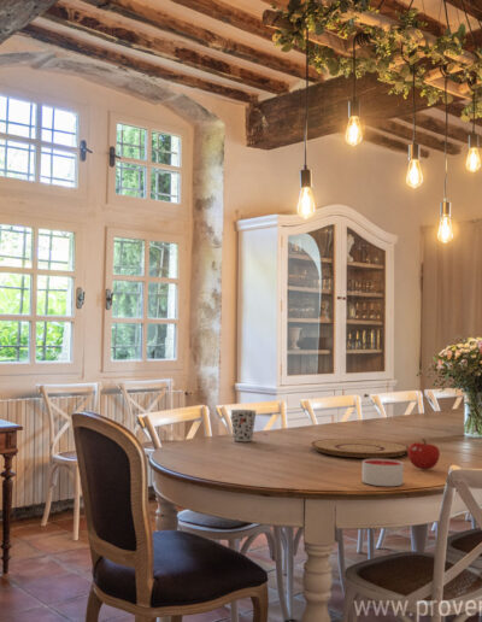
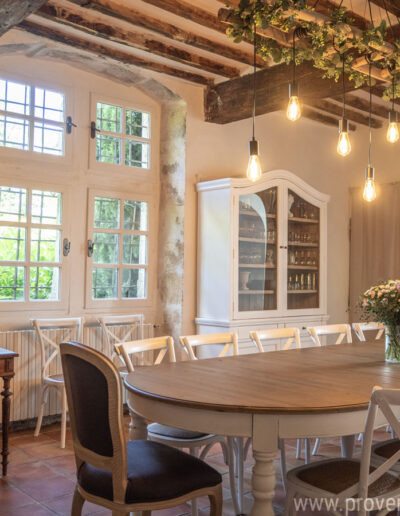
- plate (359, 447)
- fruit (423, 453)
- cup (242, 424)
- candle (382, 470)
